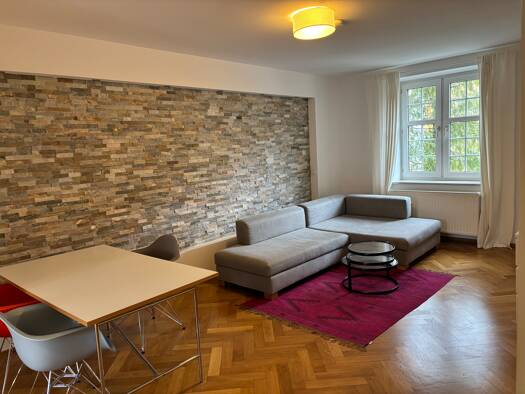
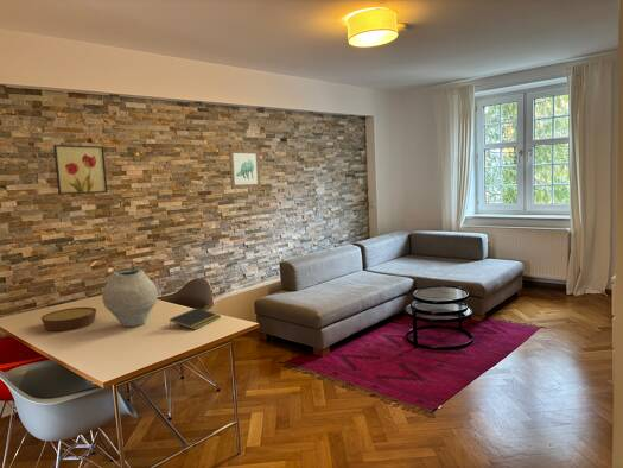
+ wall art (81, 170)
+ bowl (69, 318)
+ vase (131, 297)
+ wall art (244, 169)
+ notepad (196, 317)
